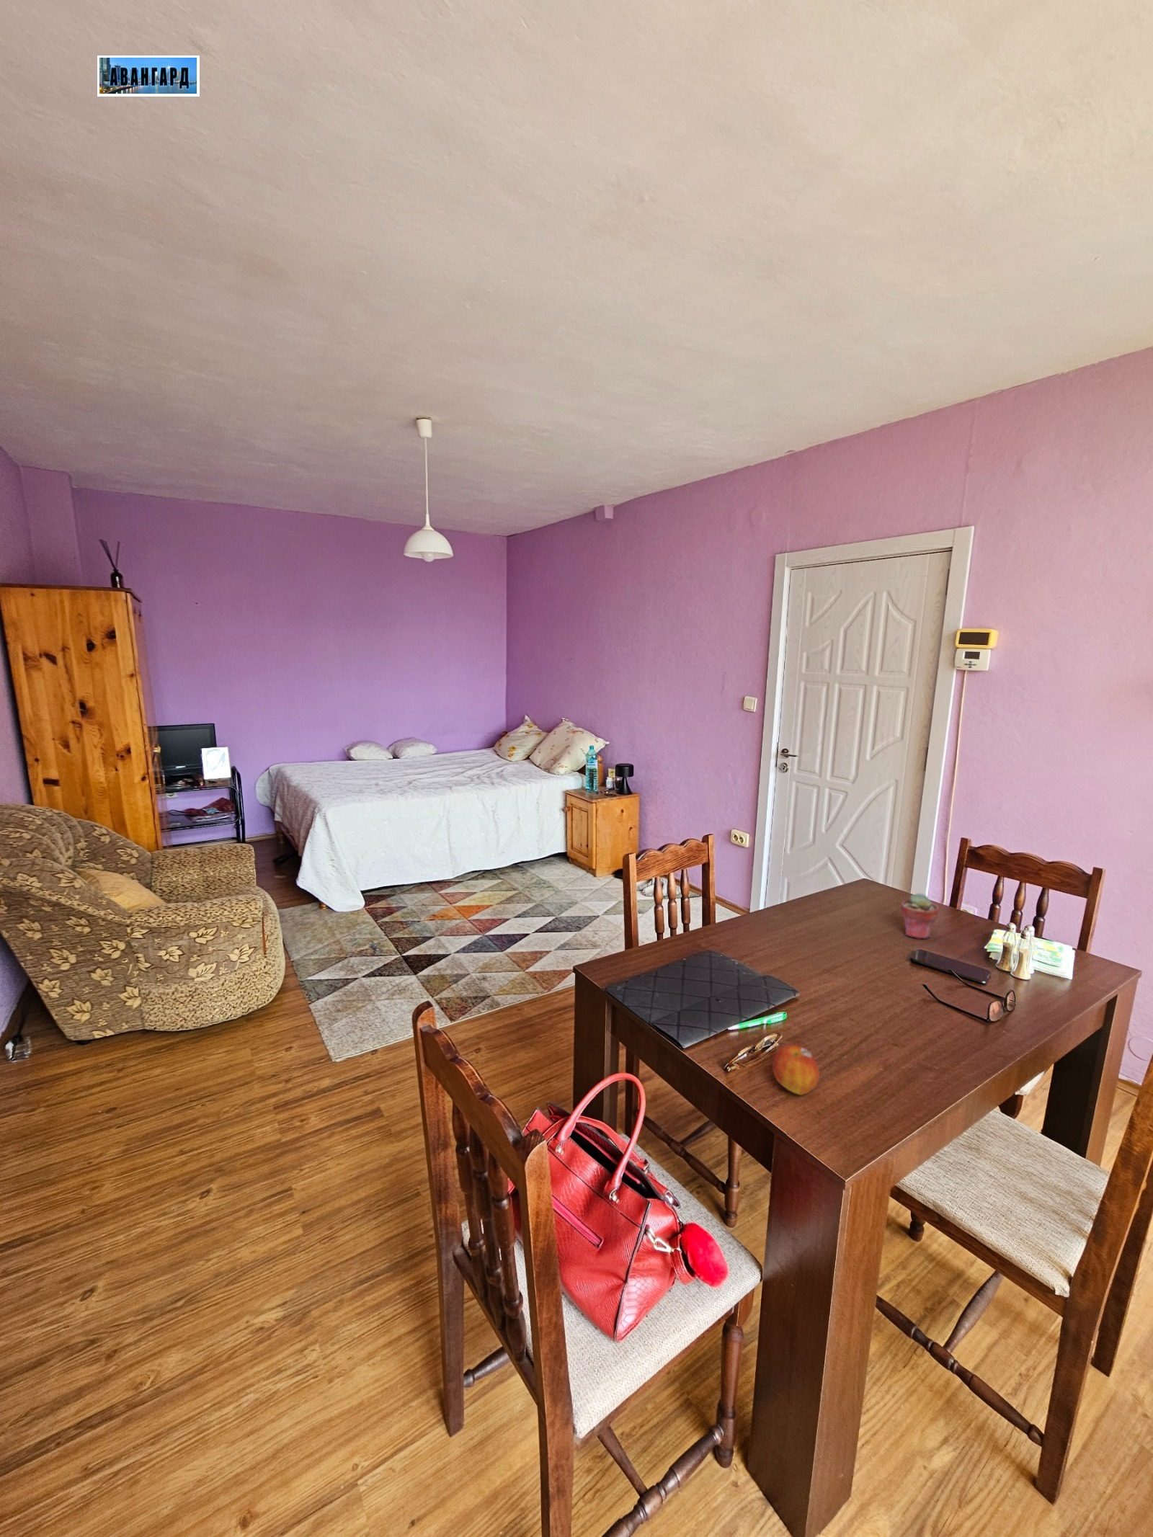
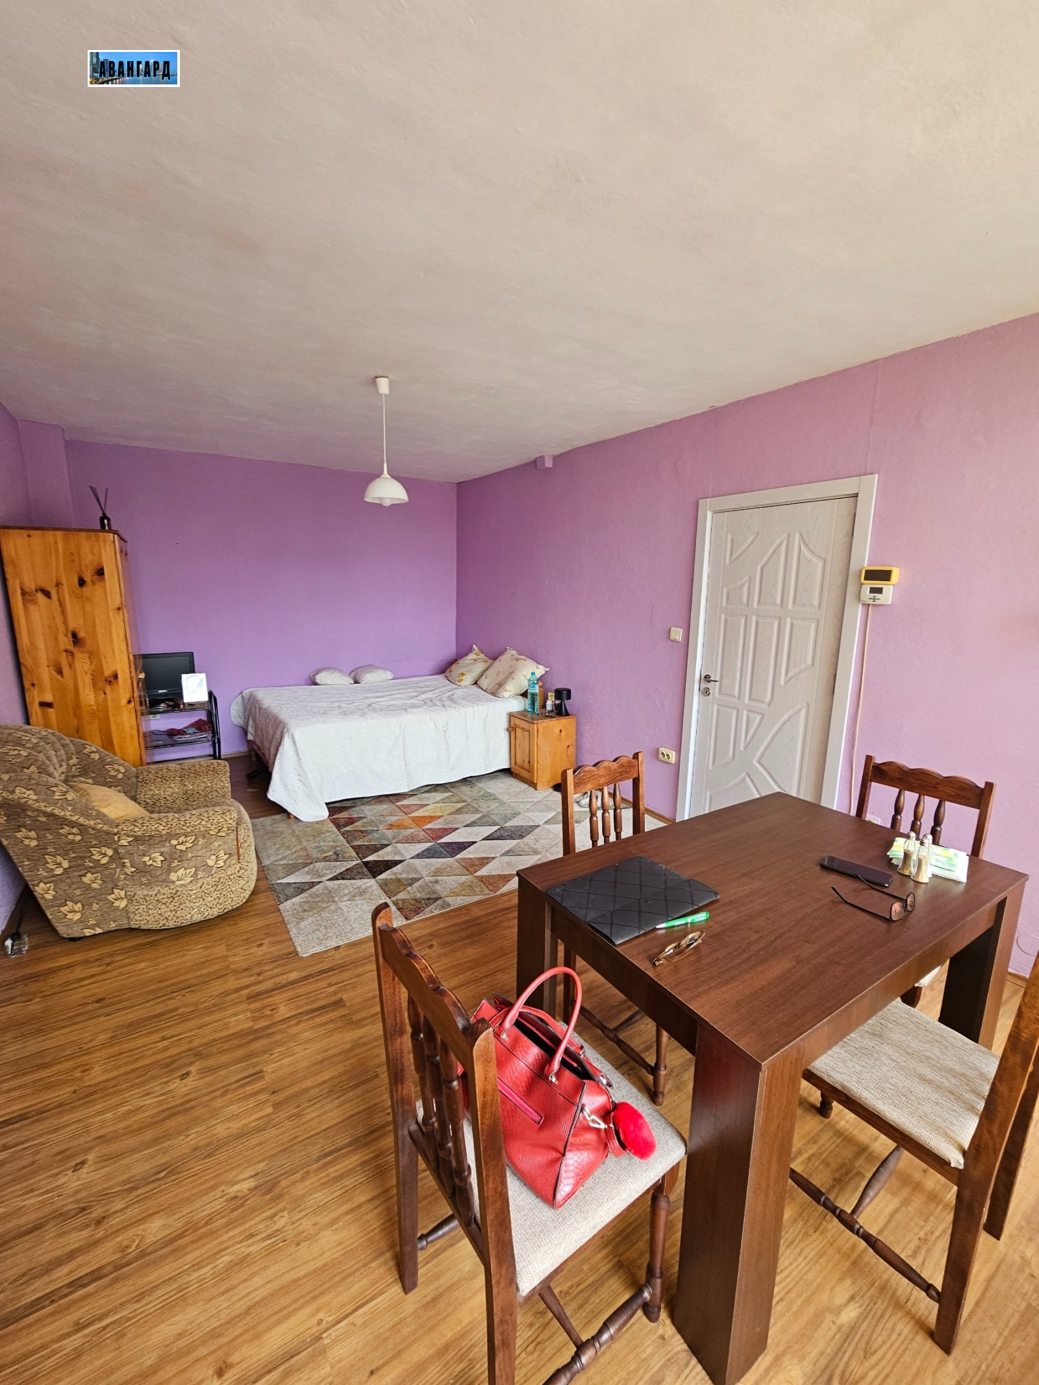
- apple (796, 1068)
- potted succulent (919, 913)
